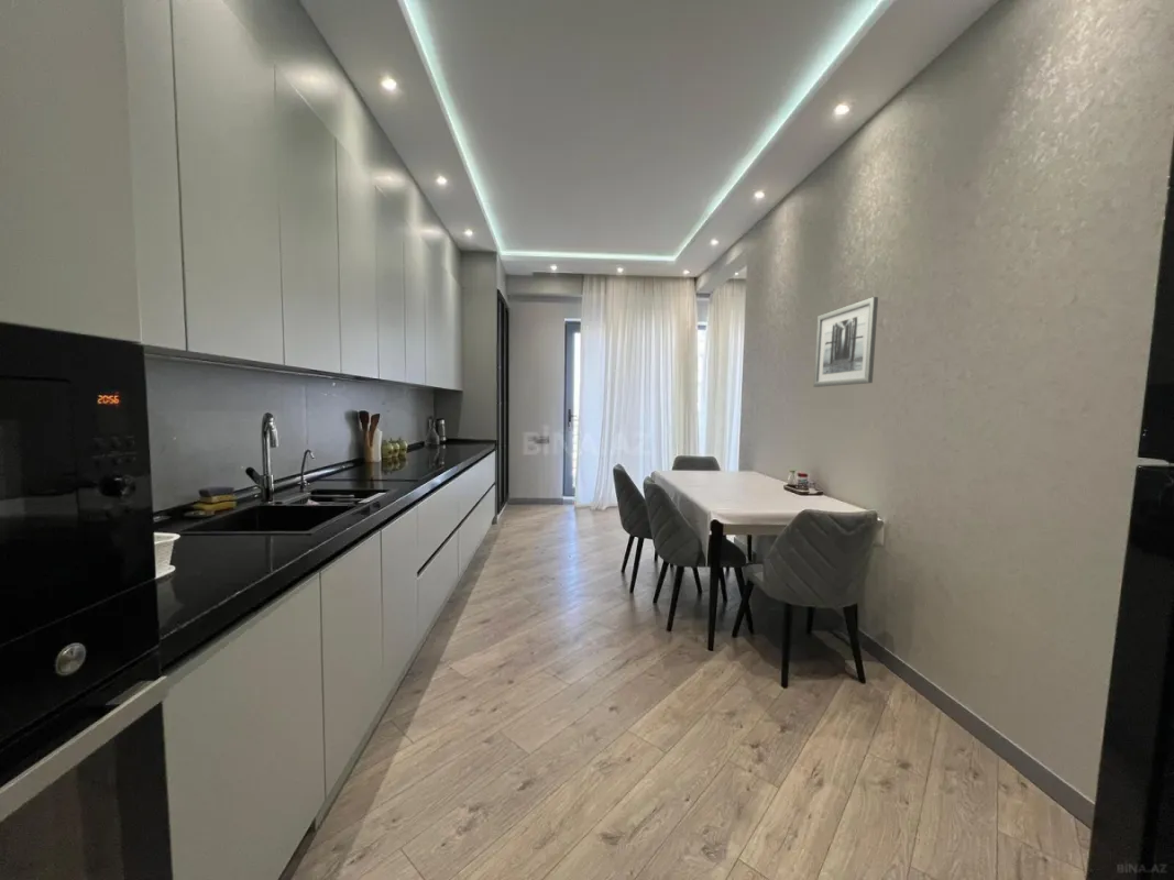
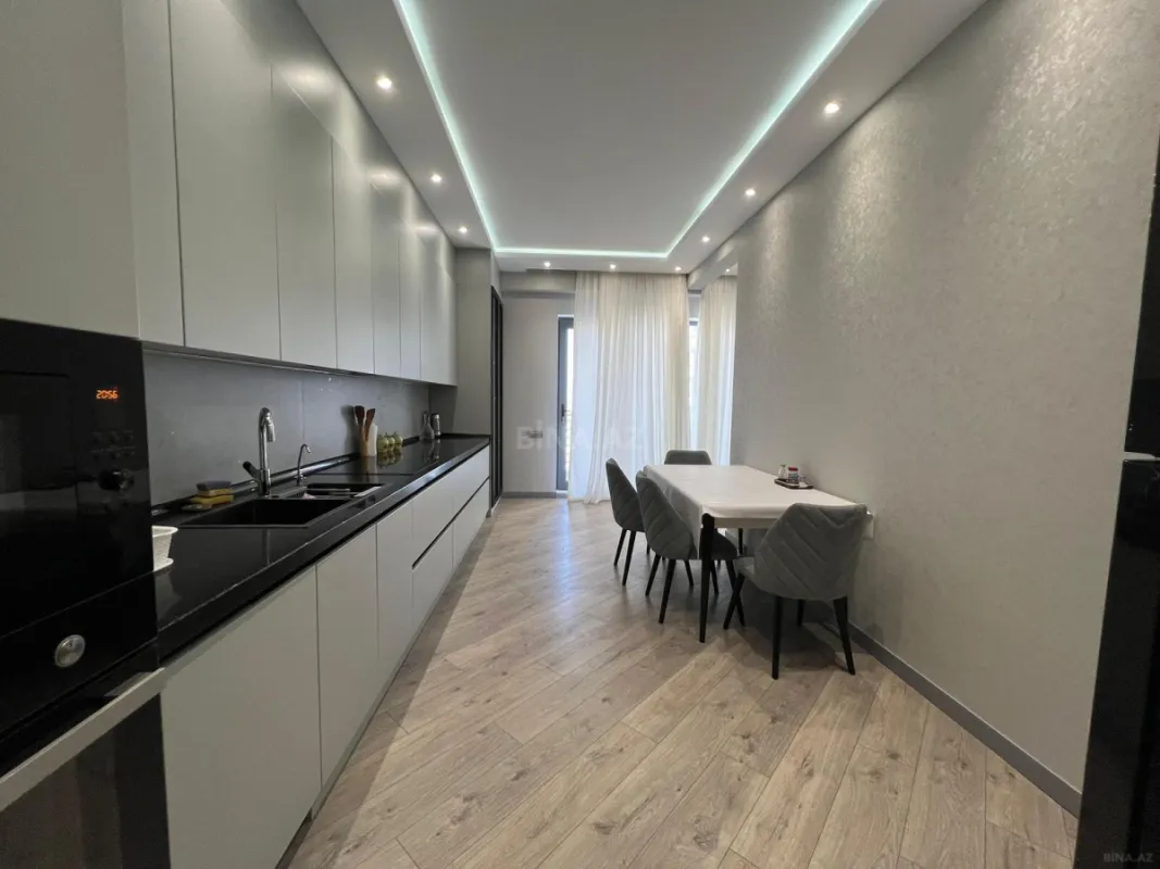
- wall art (842, 346)
